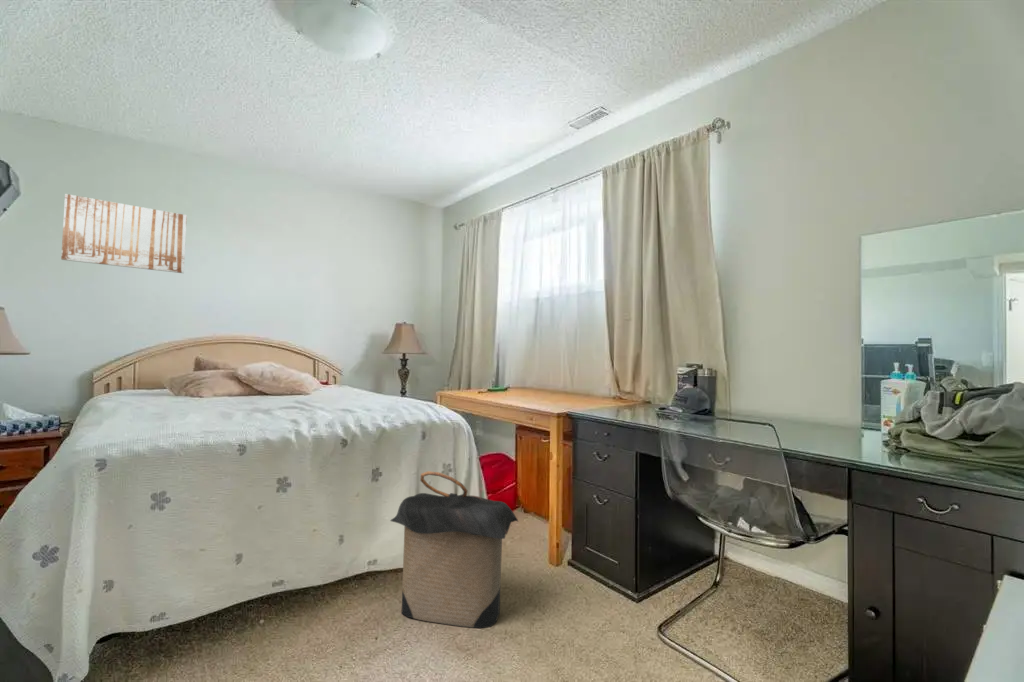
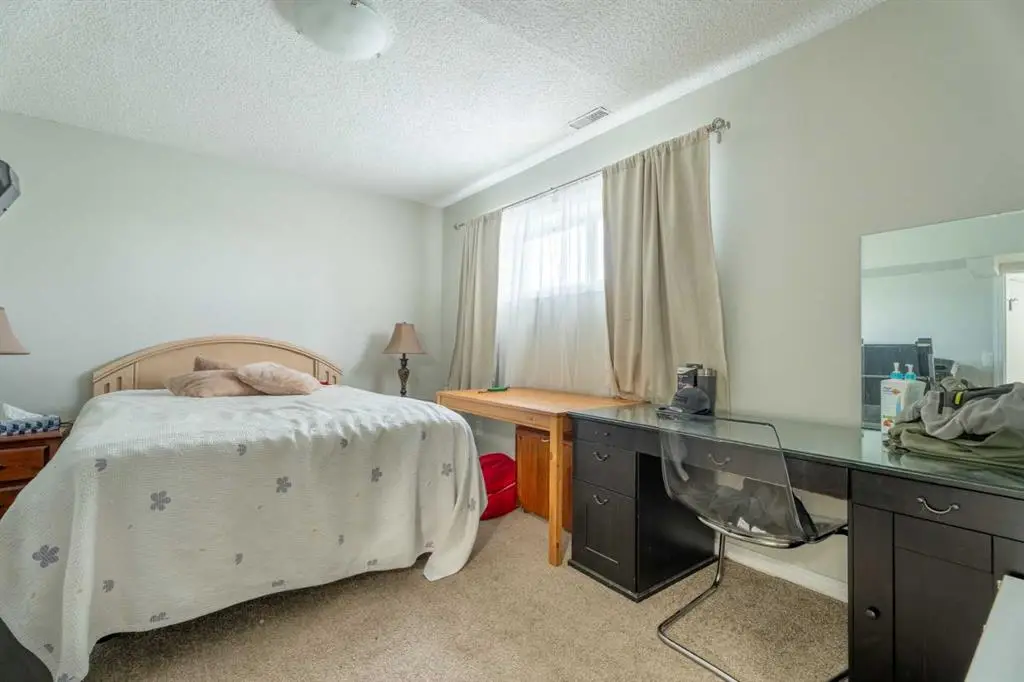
- wall art (128, 236)
- laundry hamper (456, 539)
